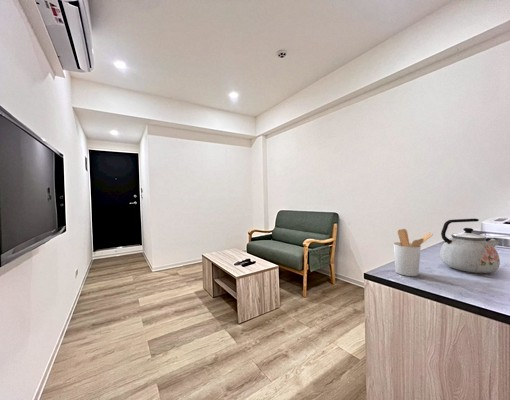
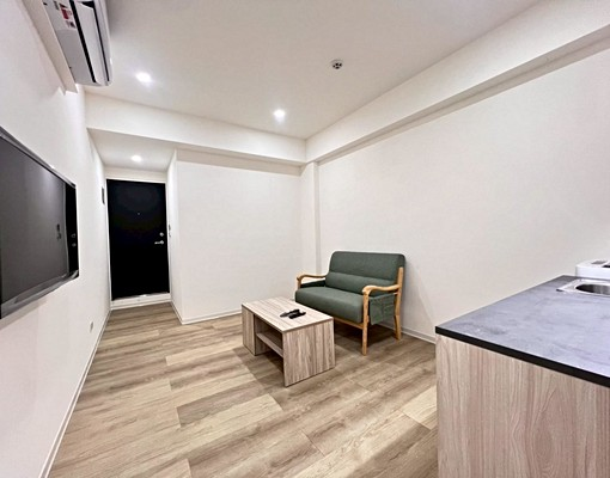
- utensil holder (413, 252)
- kettle (468, 243)
